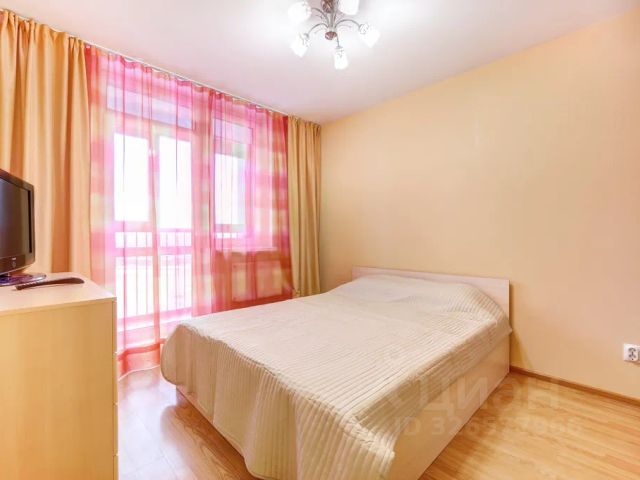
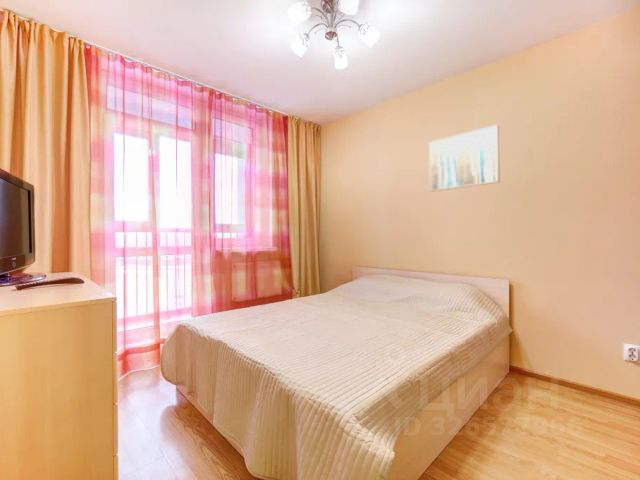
+ wall art (461, 160)
